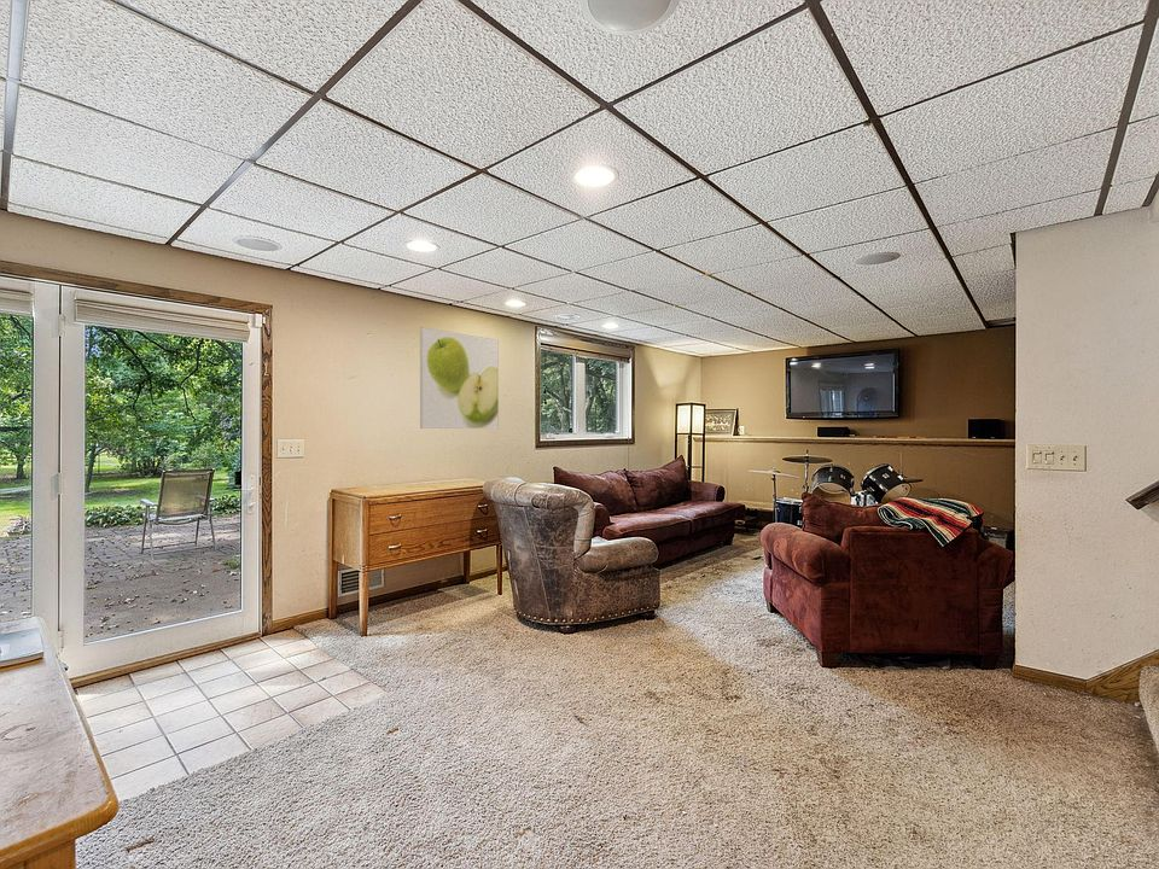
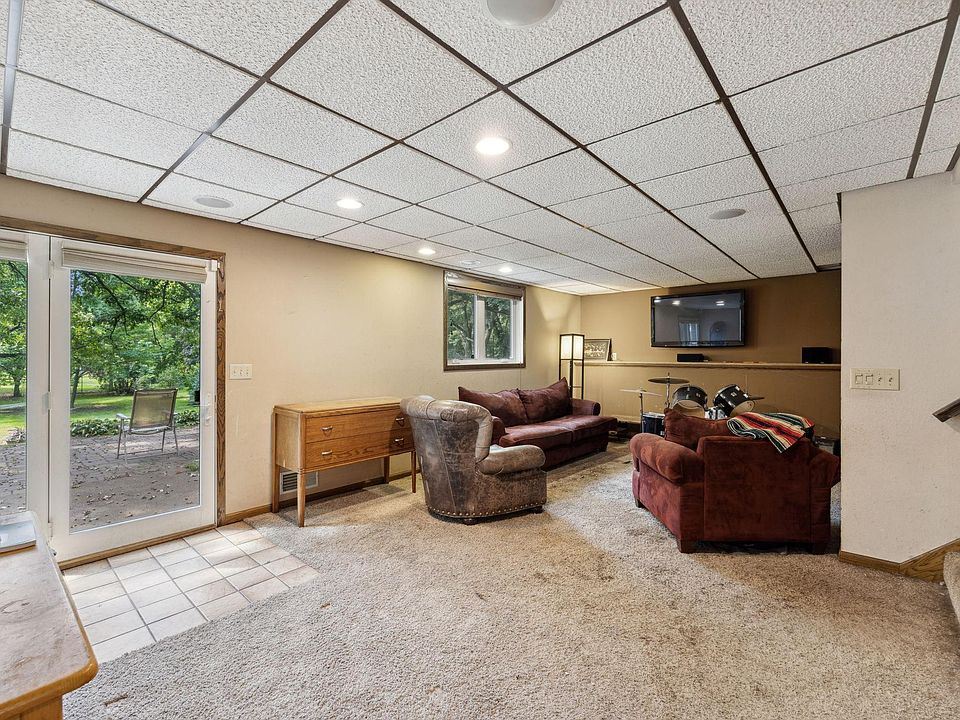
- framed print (461, 381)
